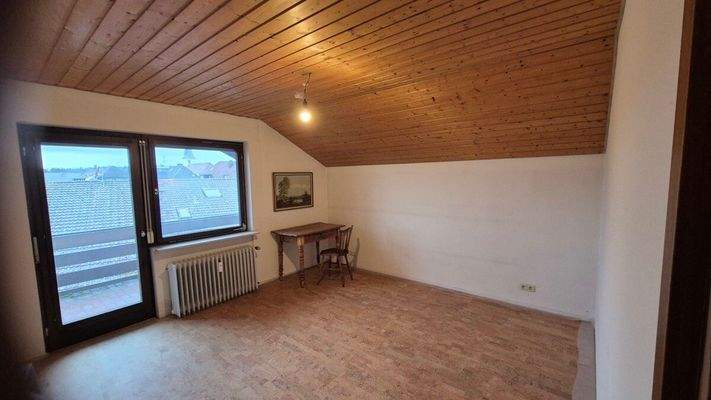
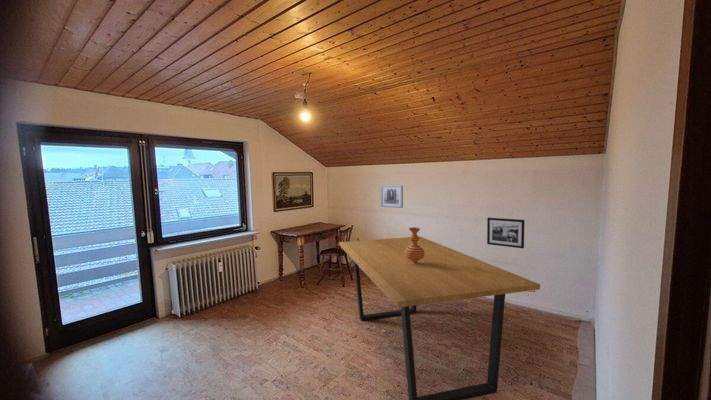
+ picture frame (505, 232)
+ dining table (413, 303)
+ wall art (391, 196)
+ vase (414, 245)
